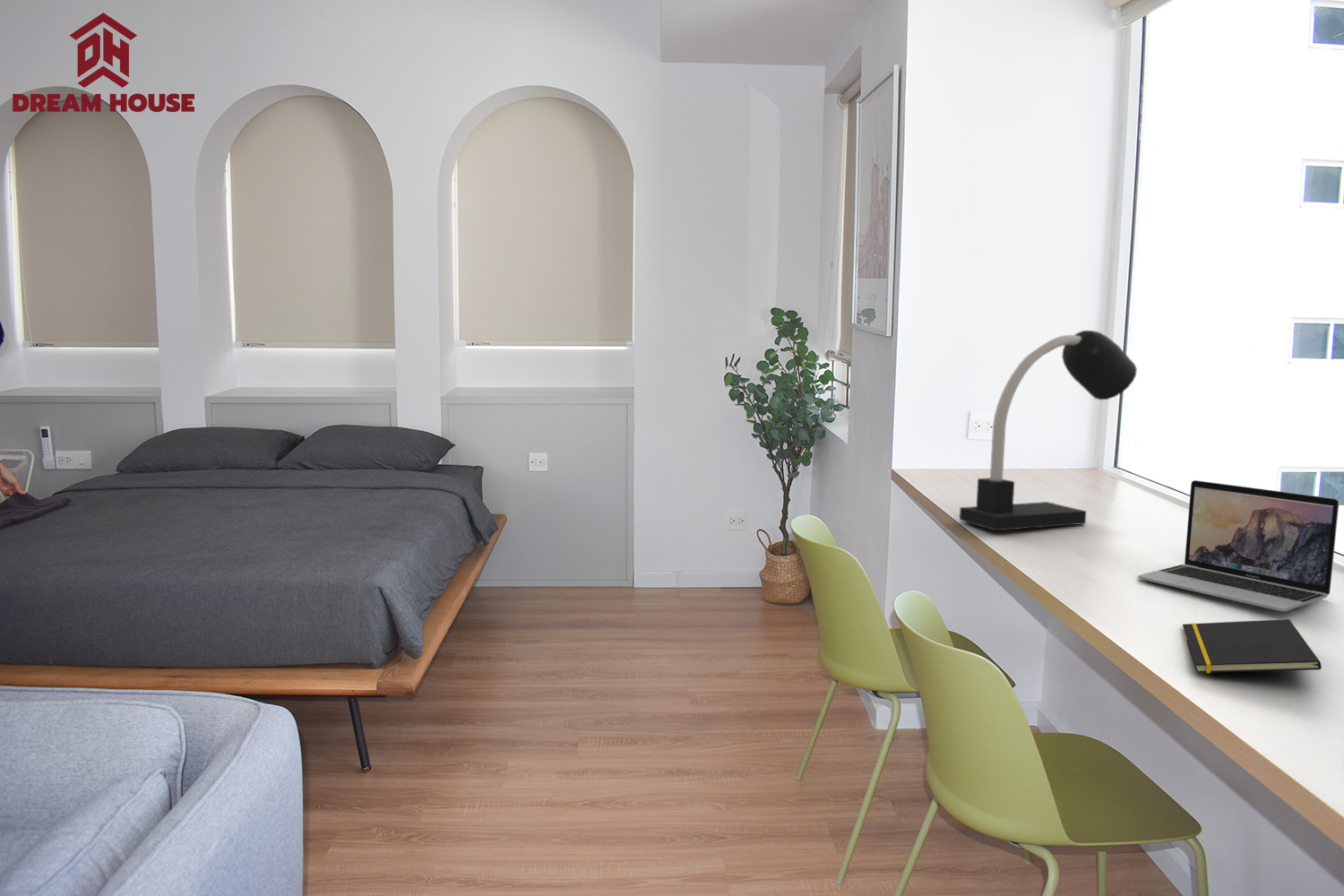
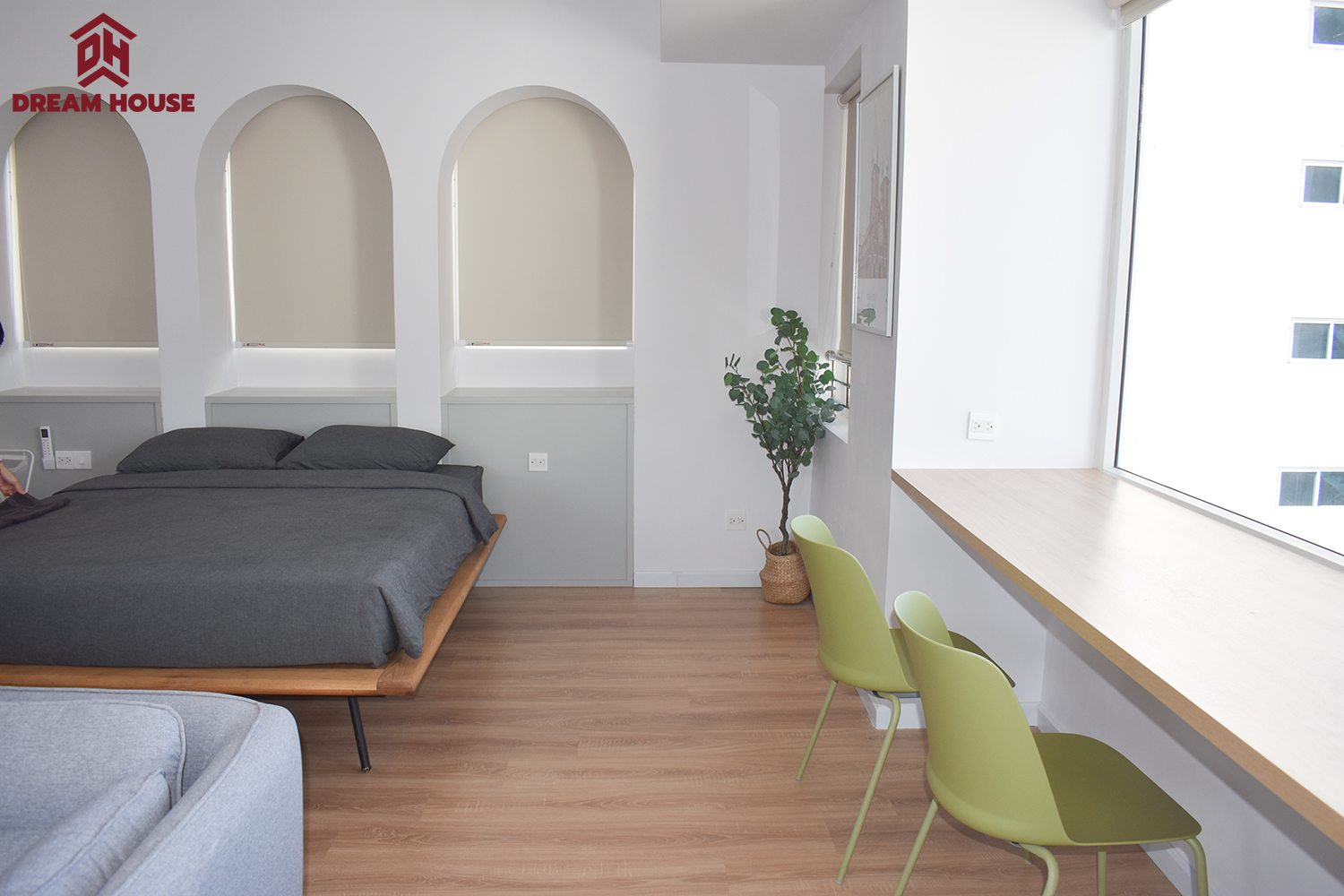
- notepad (1245, 644)
- laptop (1234, 541)
- desk lamp (1006, 418)
